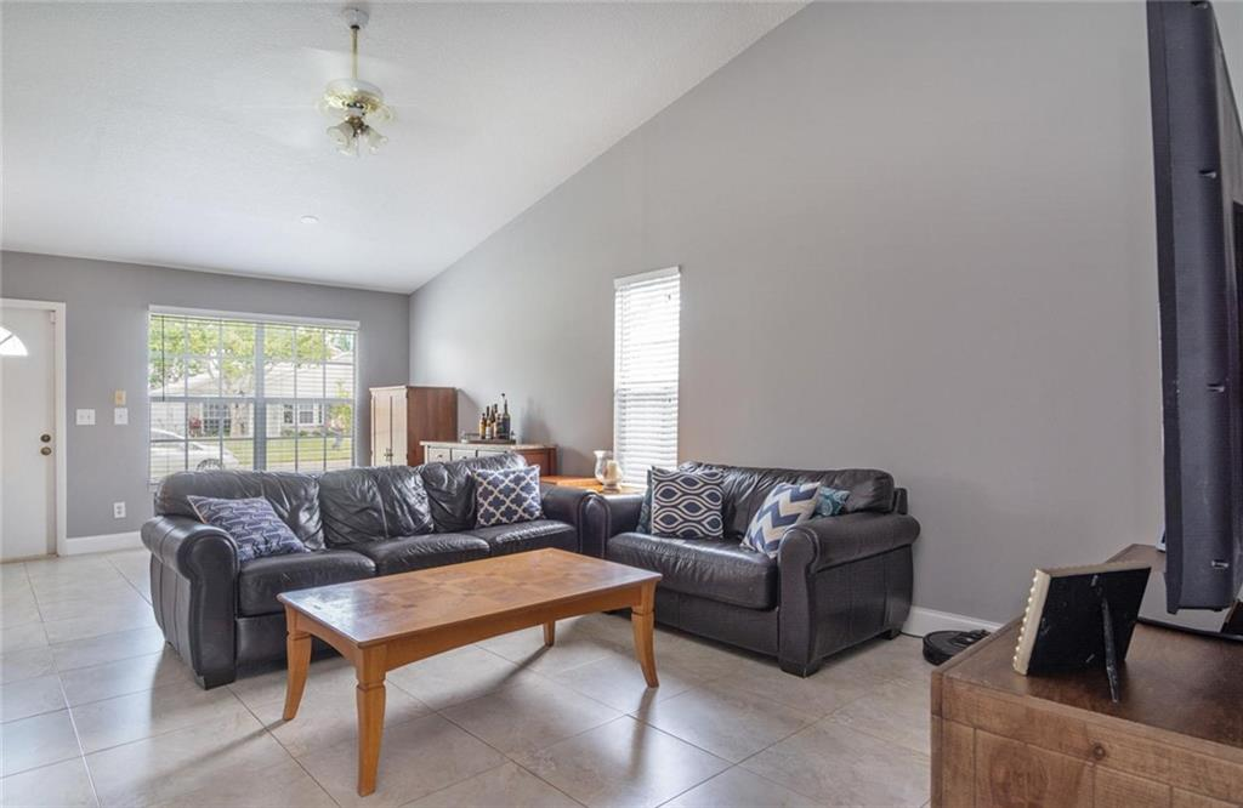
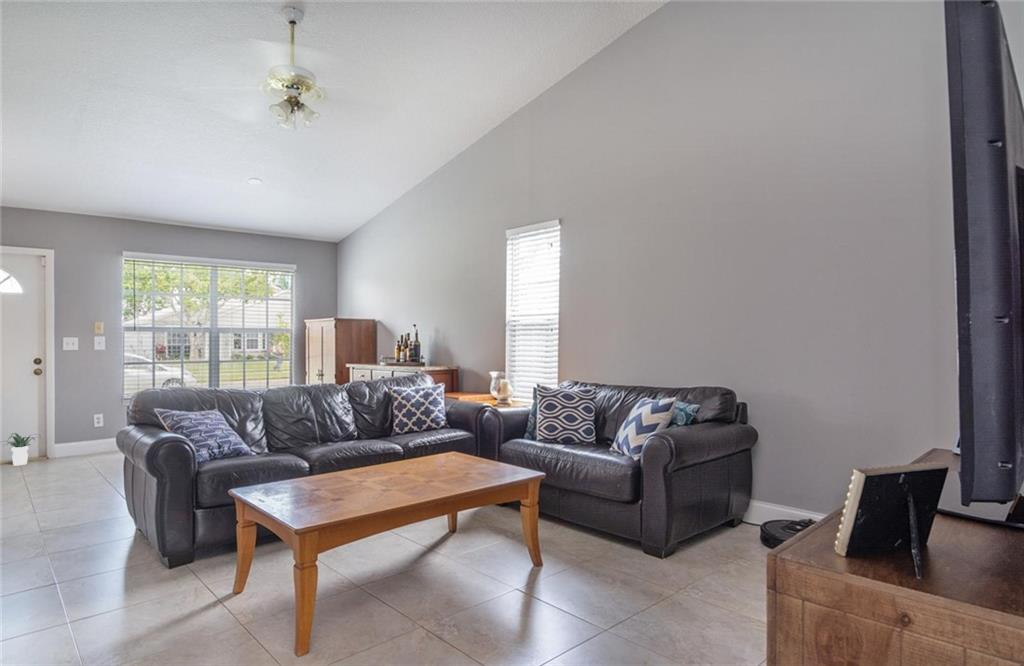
+ potted plant (19, 449)
